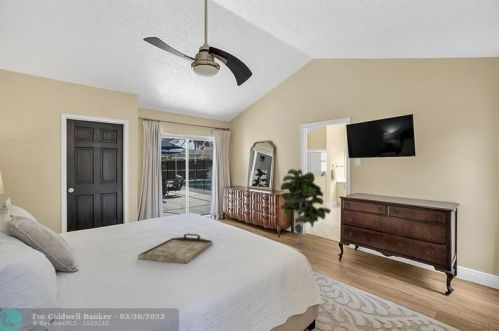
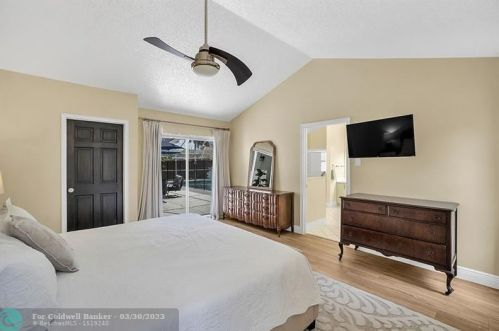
- serving tray (178, 245)
- indoor plant (303, 206)
